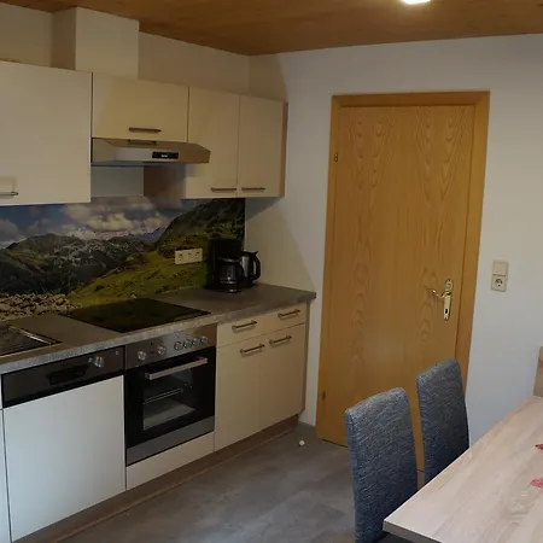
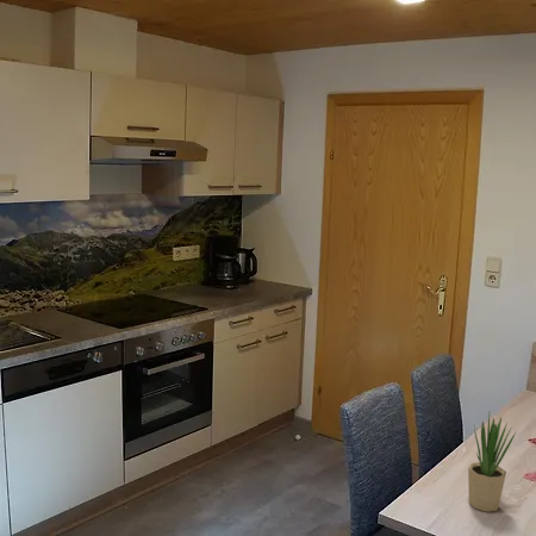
+ potted plant (491, 456)
